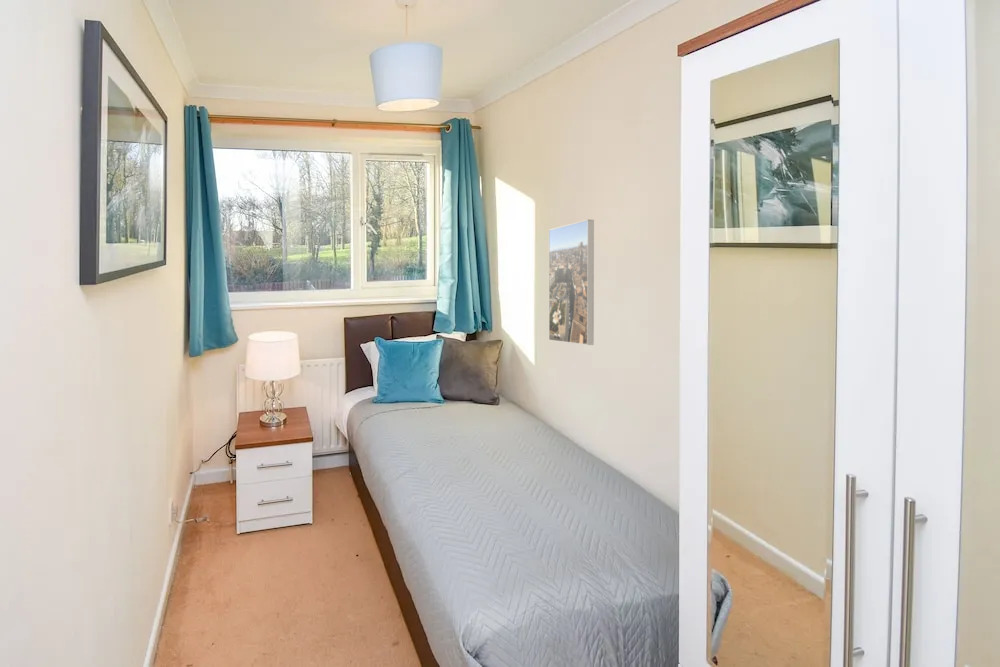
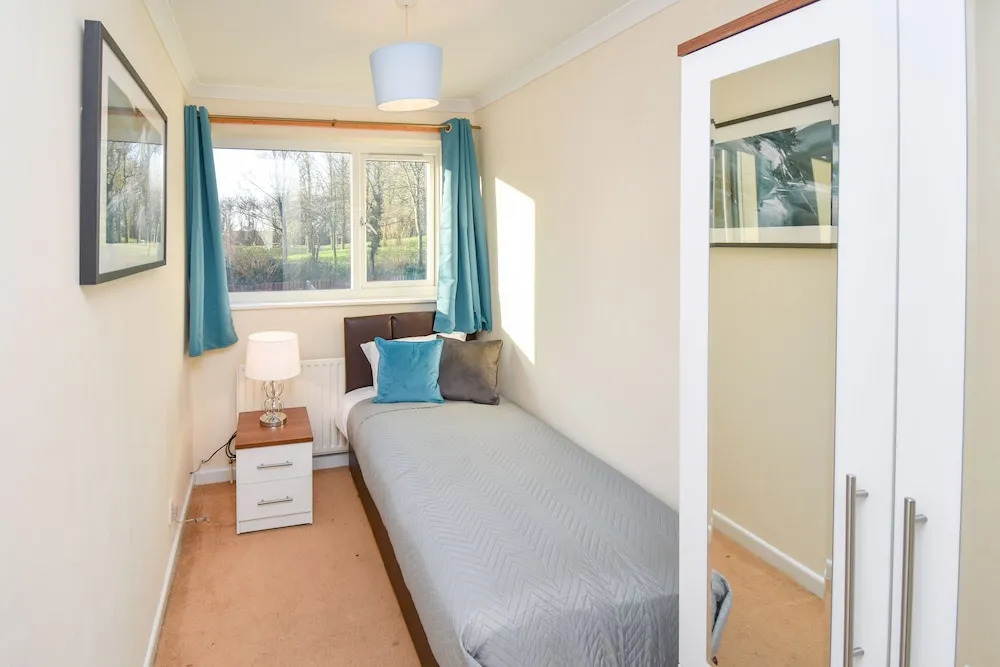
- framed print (570, 284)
